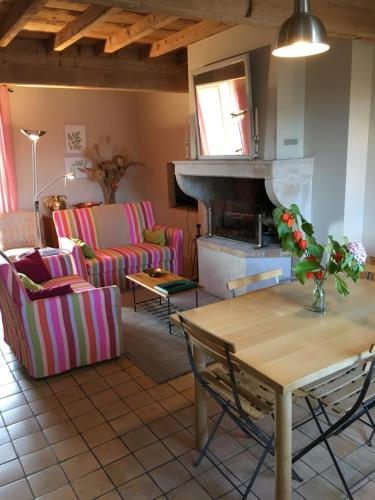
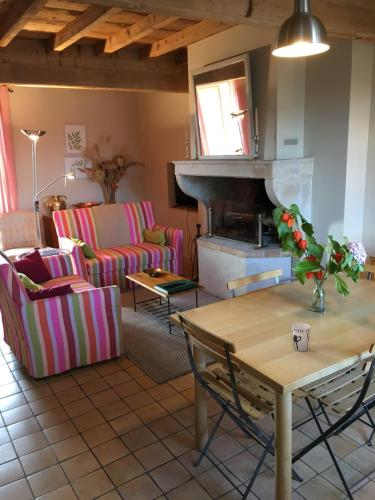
+ cup (300, 336)
